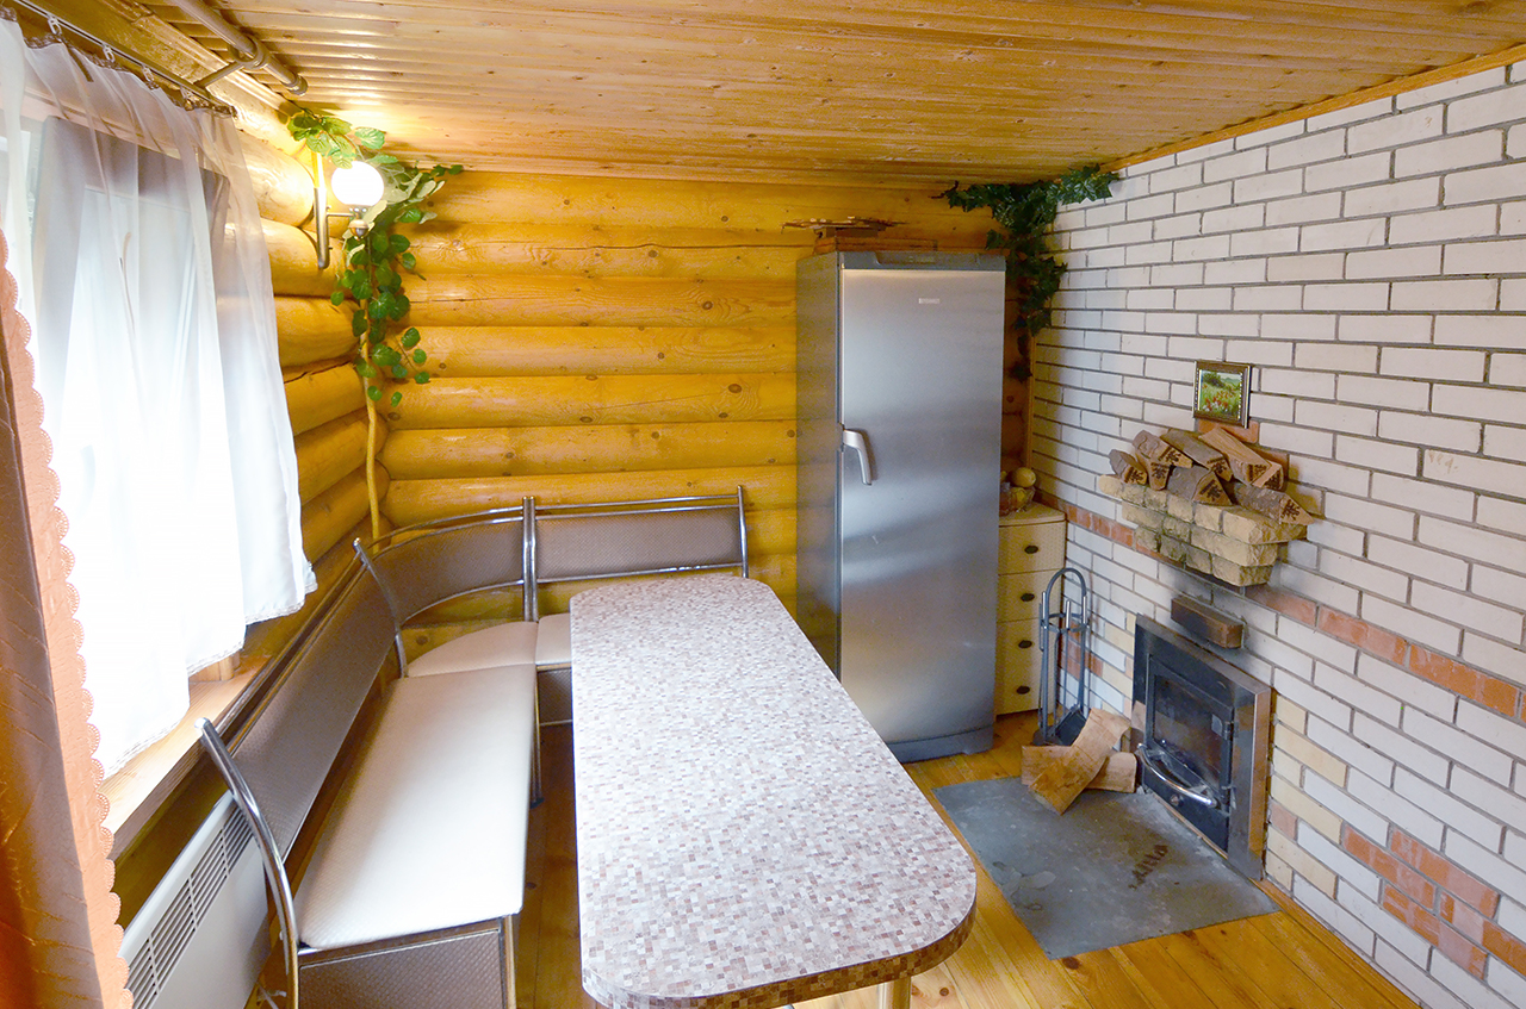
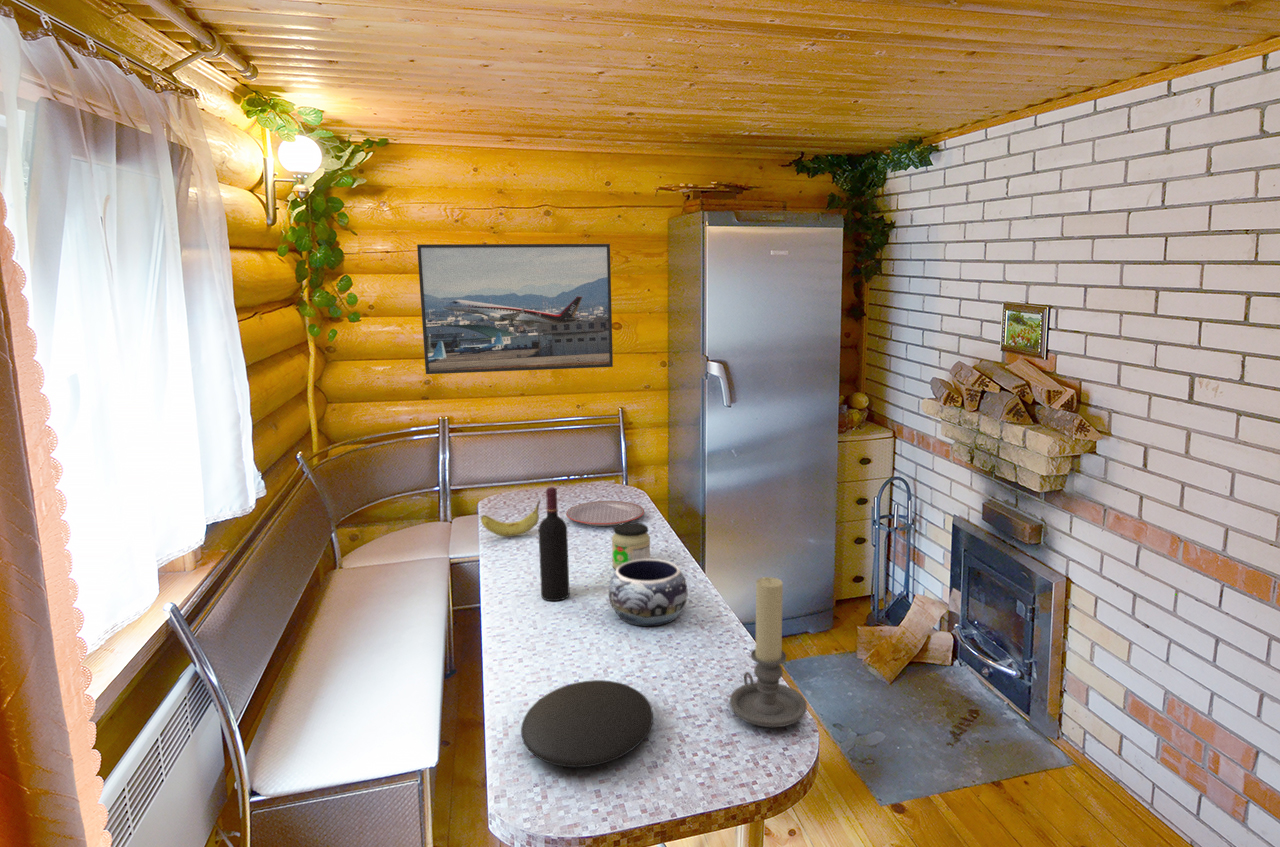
+ fruit (511, 522)
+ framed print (518, 308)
+ wine bottle (553, 542)
+ decorative bowl (648, 591)
+ candle holder (765, 643)
+ jar (631, 546)
+ plate (605, 514)
+ plate (588, 719)
